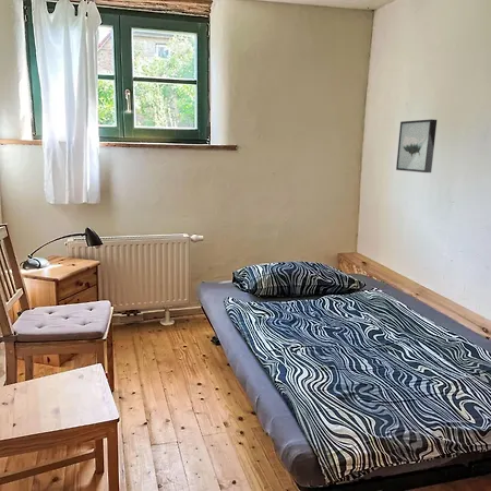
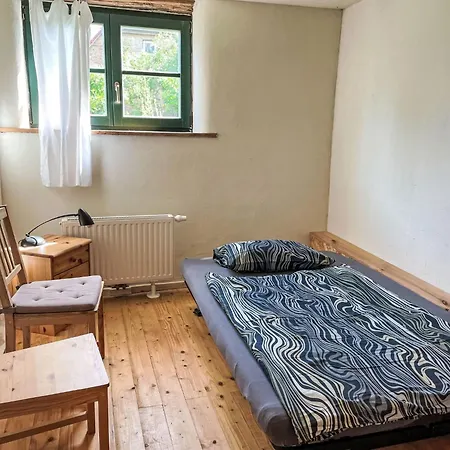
- wall art (415, 146)
